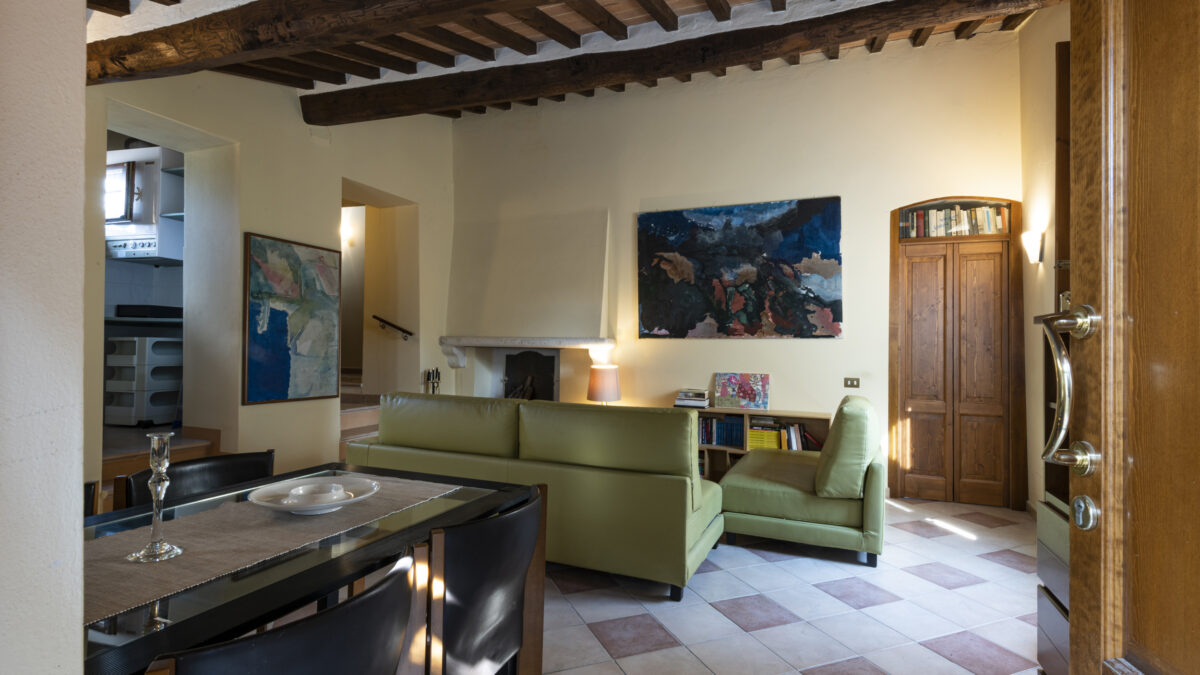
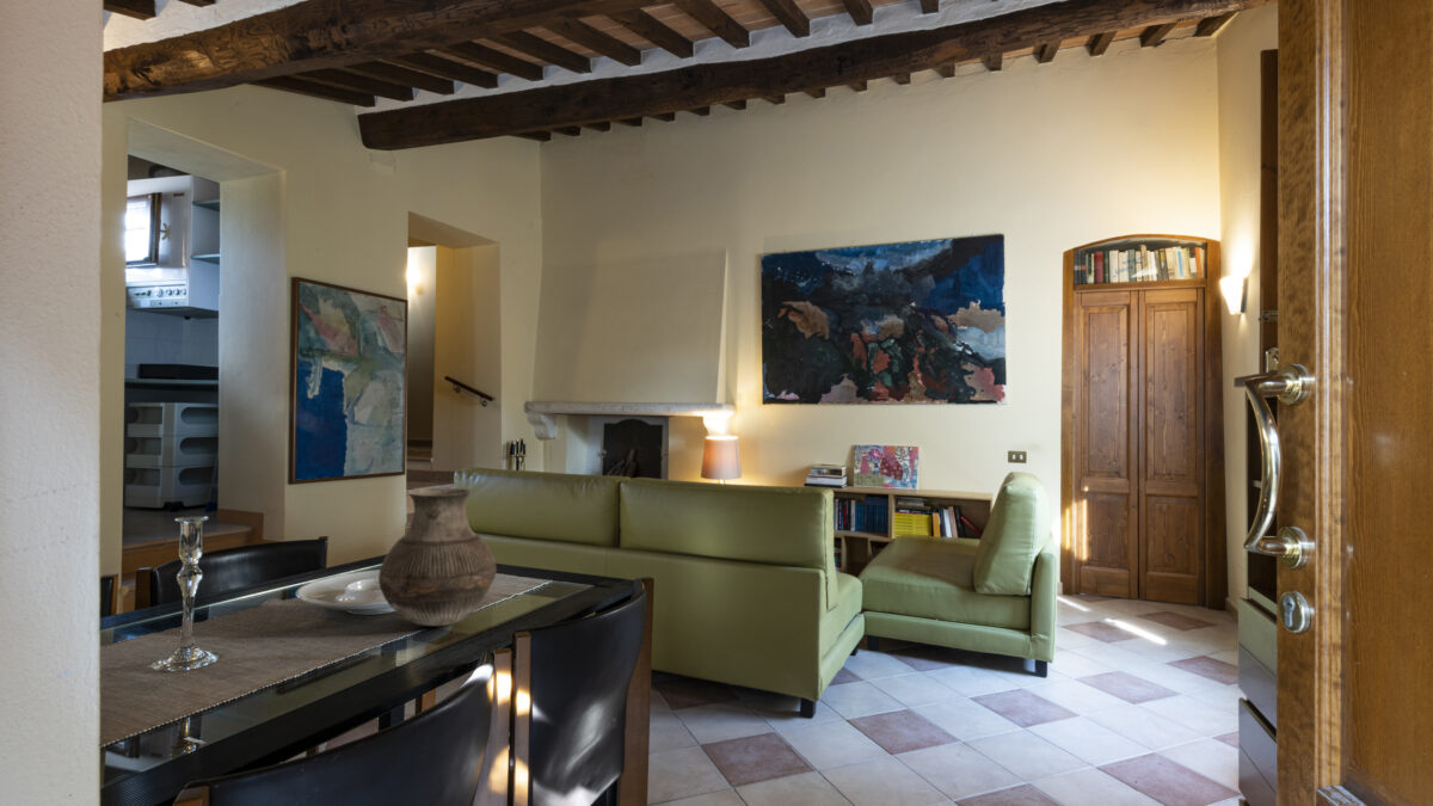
+ vase (439, 556)
